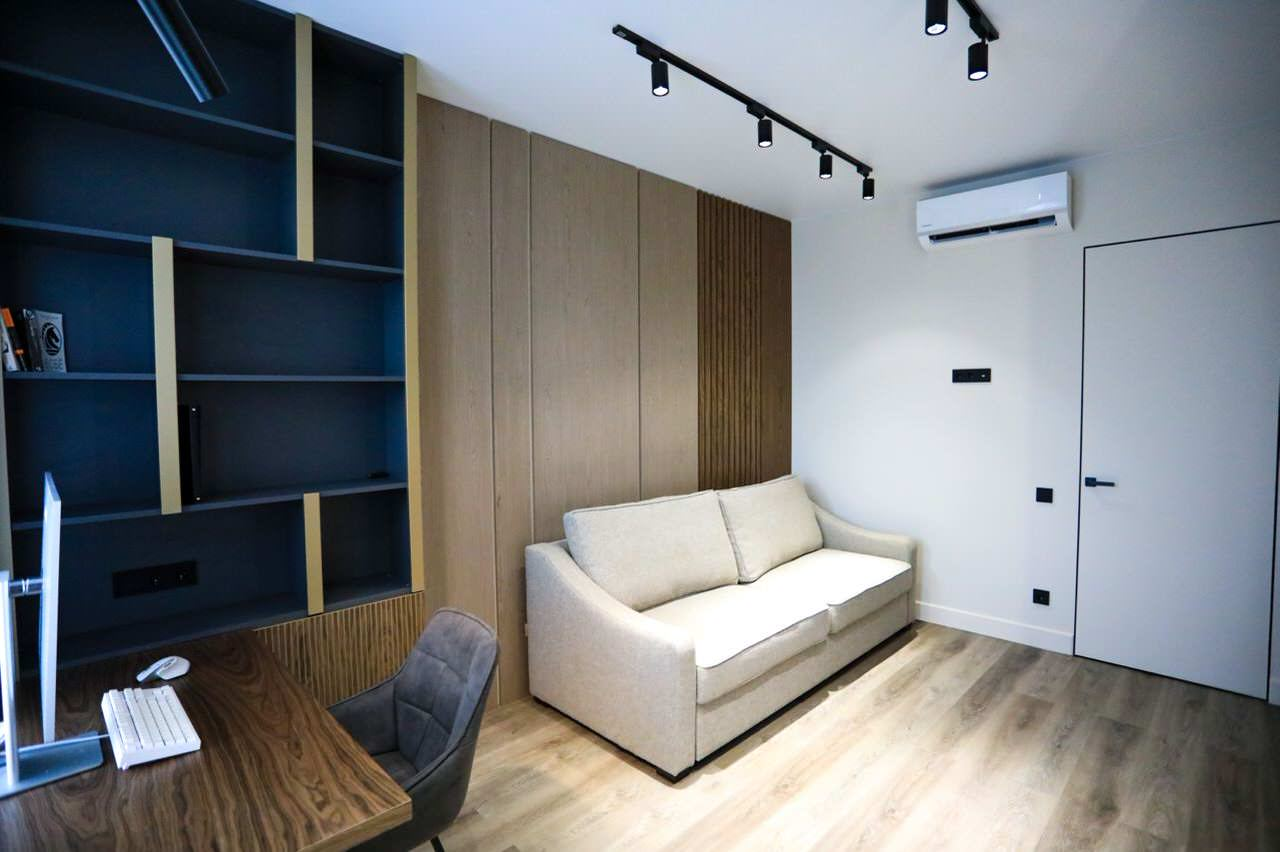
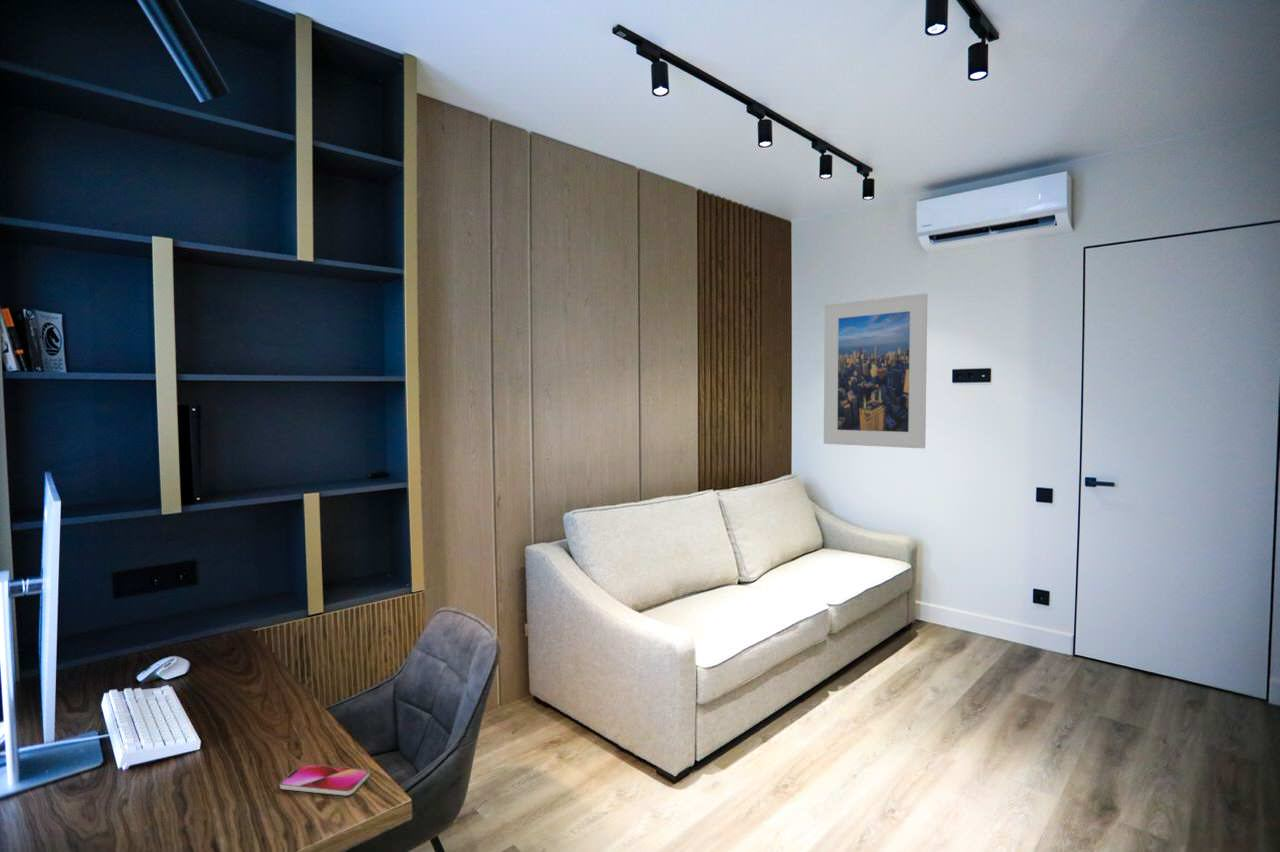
+ smartphone (325, 779)
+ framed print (872, 373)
